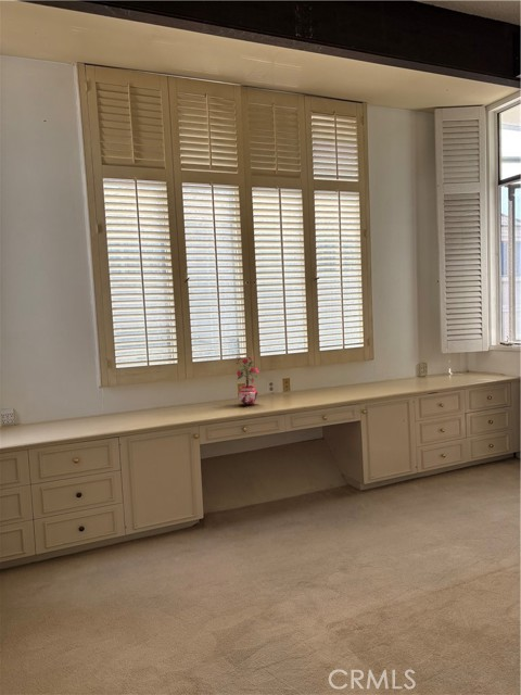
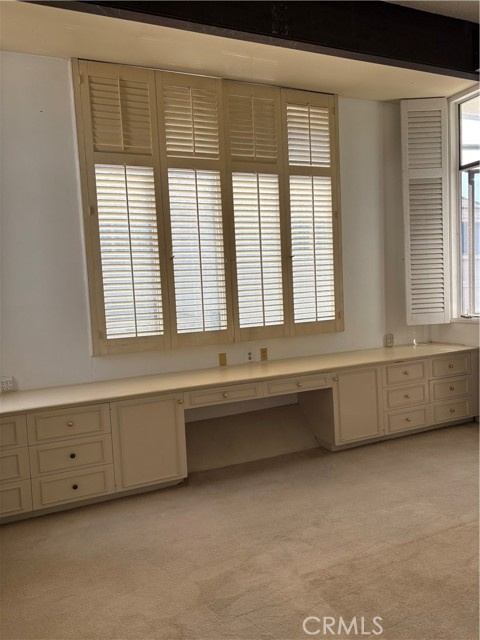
- potted plant (247, 379)
